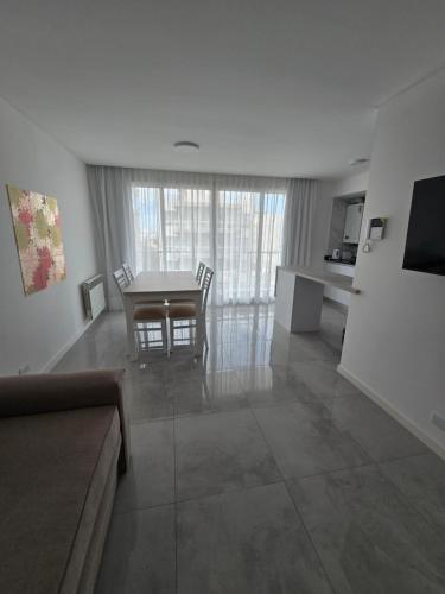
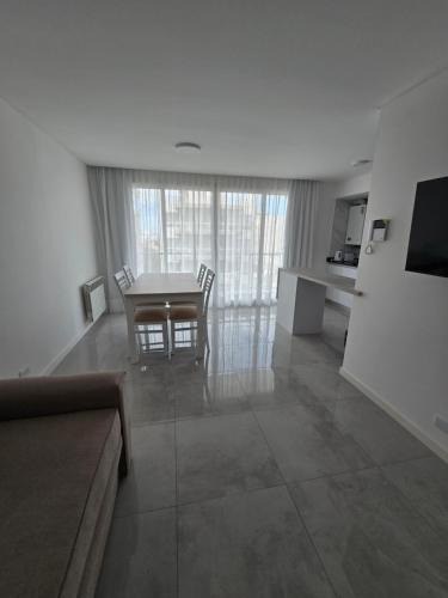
- wall art (42, 241)
